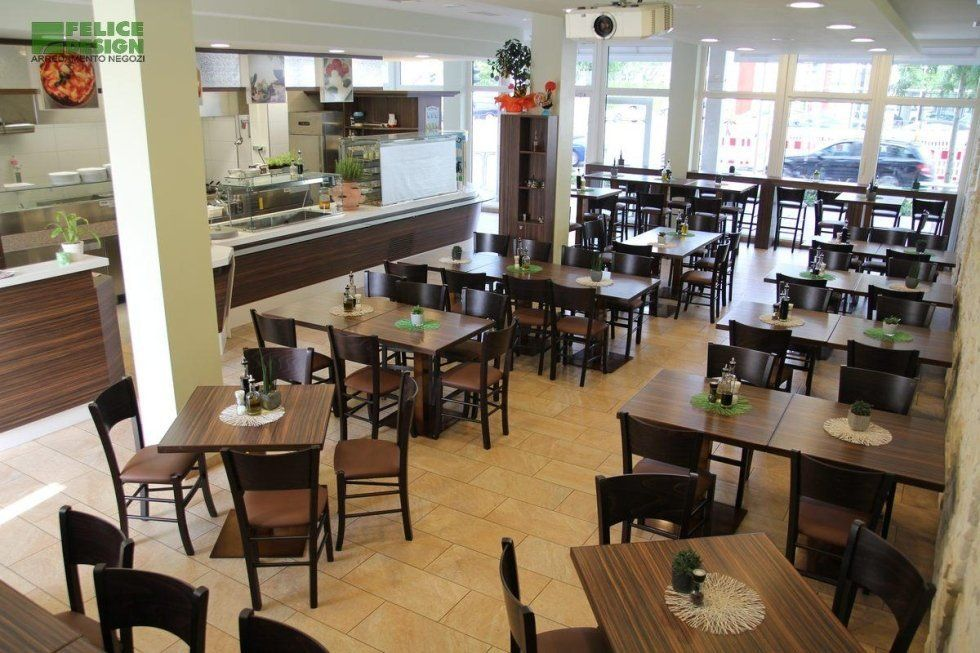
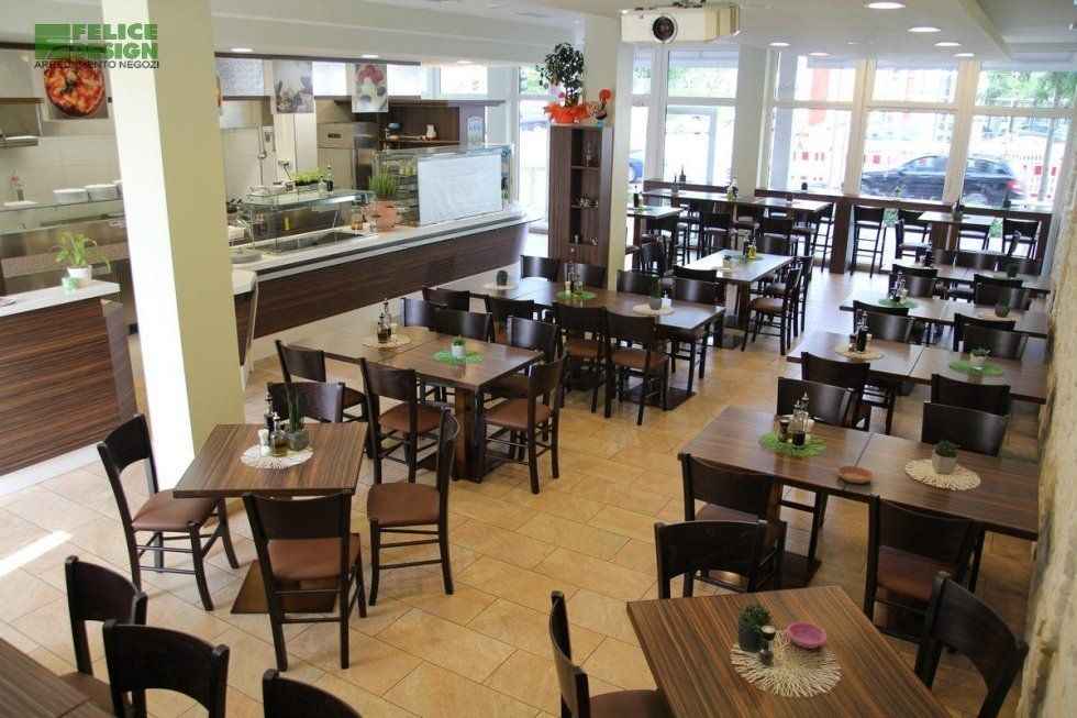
+ saucer (806, 636)
+ saucer (854, 475)
